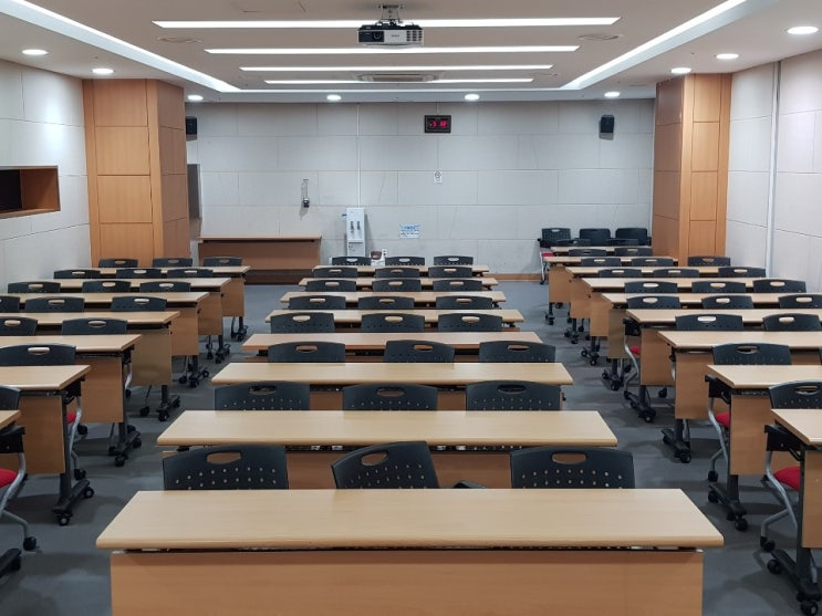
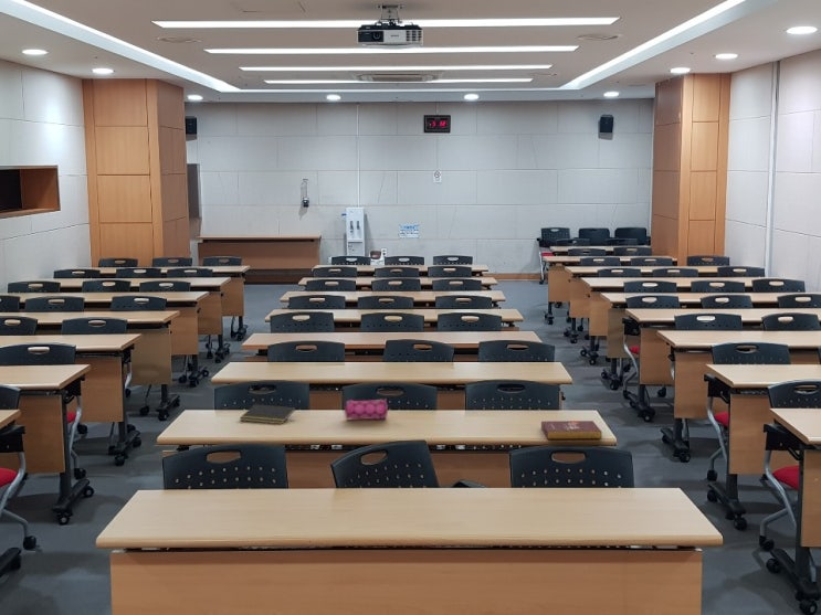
+ notepad (267, 413)
+ book (570, 430)
+ pencil case (366, 409)
